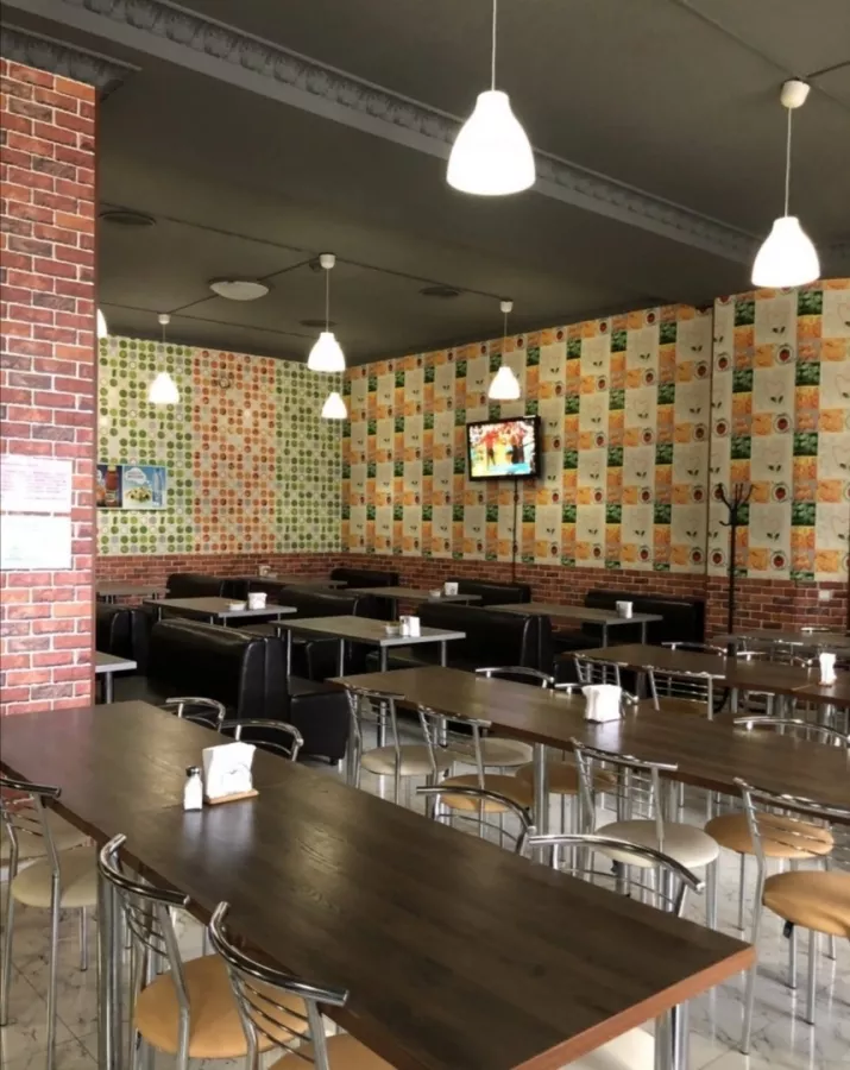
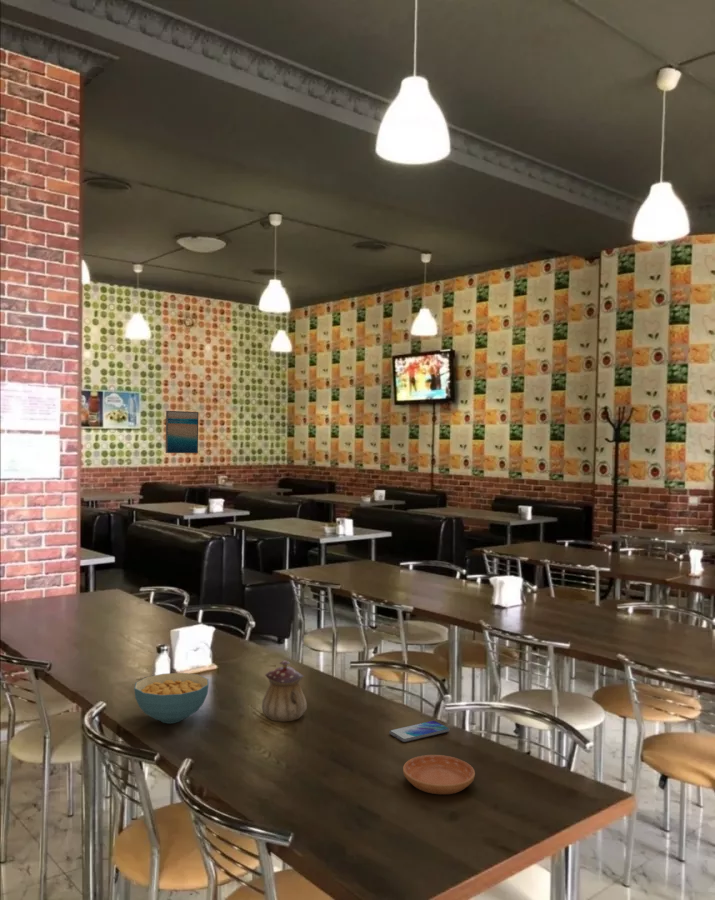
+ saucer (438, 775)
+ smartphone (419, 731)
+ cereal bowl (171, 701)
+ teapot (285, 688)
+ wall art (182, 432)
